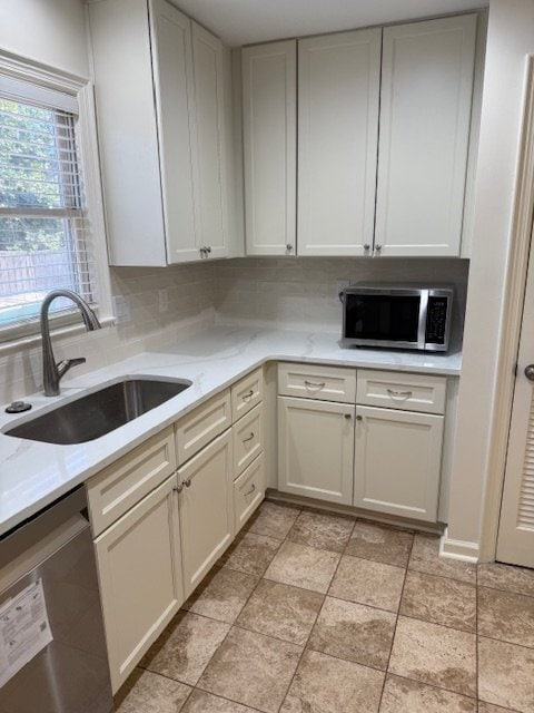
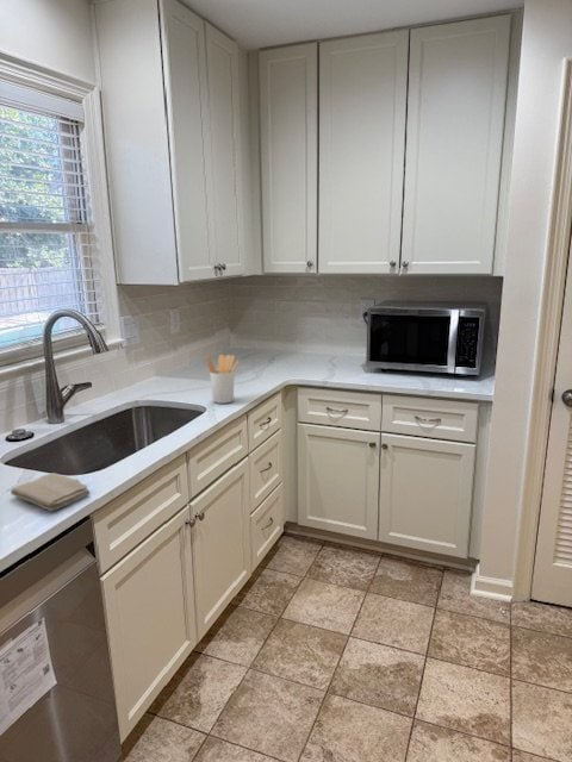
+ utensil holder (223, 377)
+ washcloth (50, 489)
